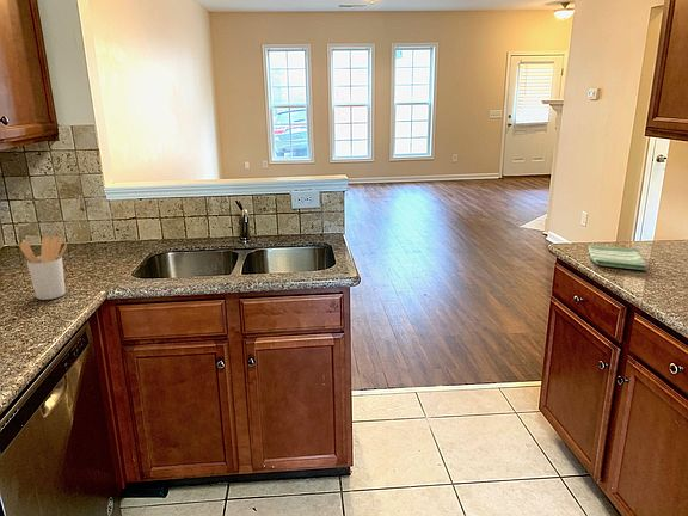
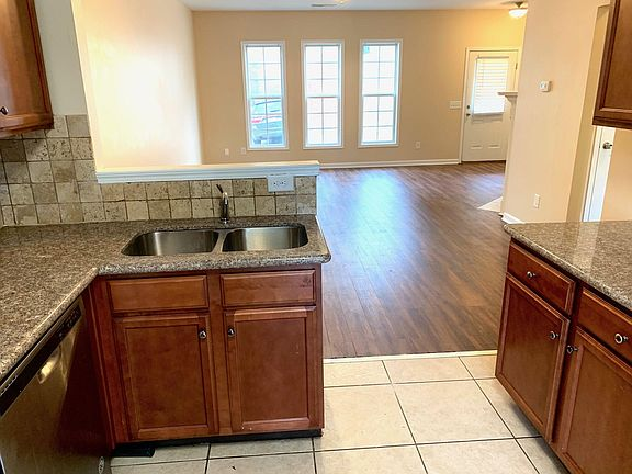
- dish towel (615, 256)
- utensil holder (49, 265)
